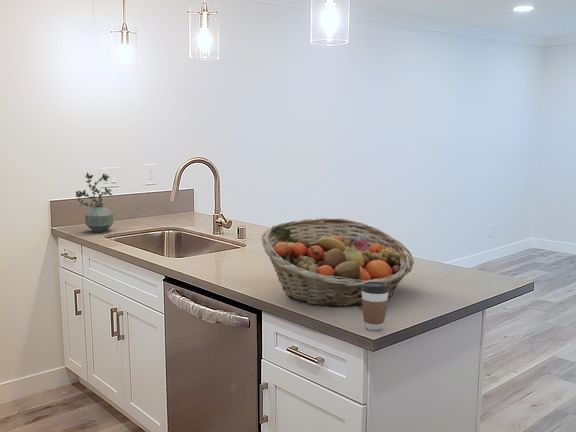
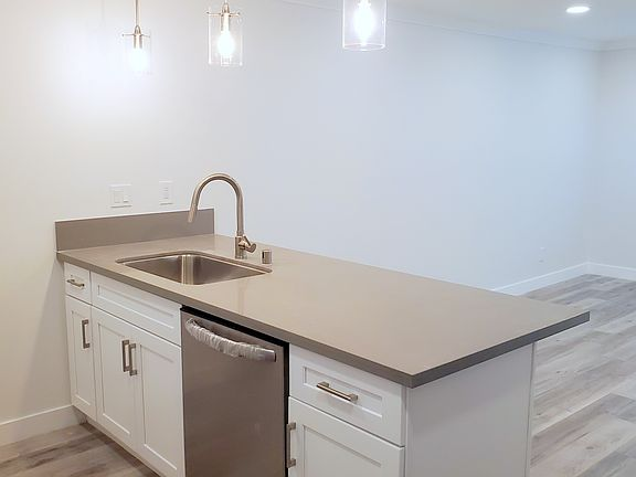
- fruit basket (337, 259)
- potted plant (94, 201)
- coffee cup (374, 305)
